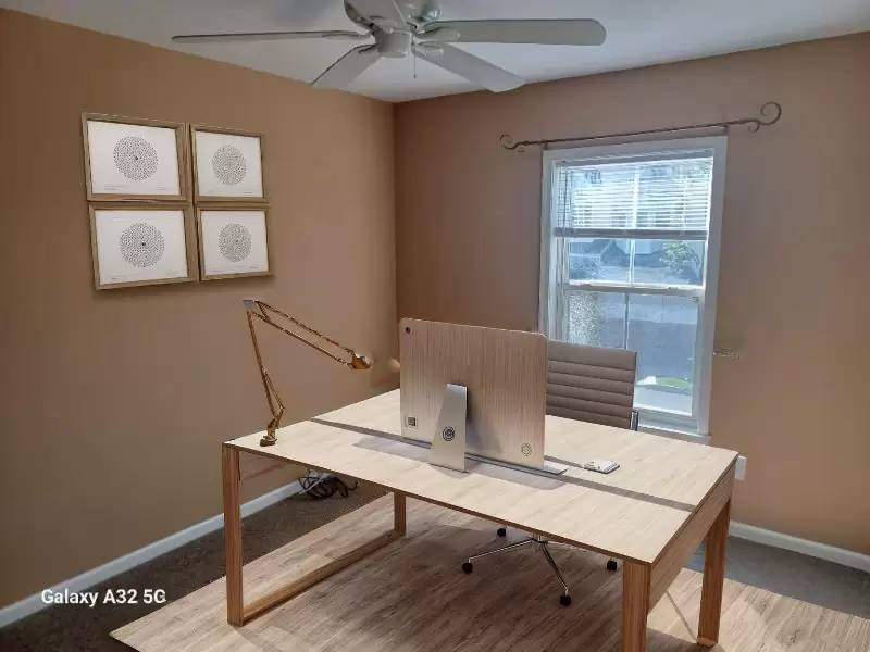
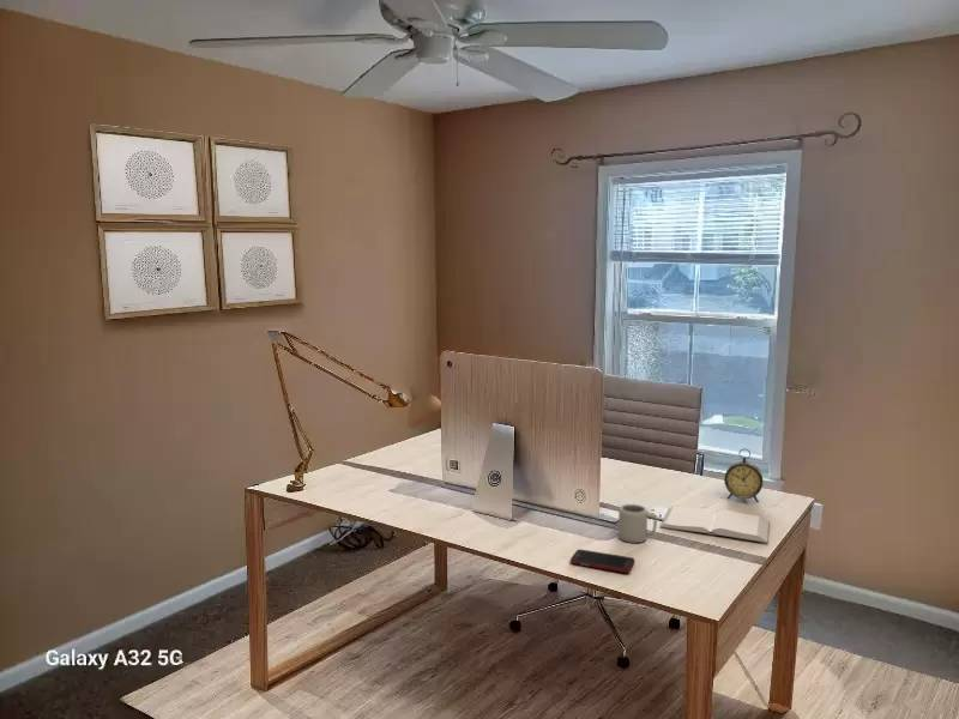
+ book (714, 521)
+ cell phone (602, 561)
+ cup (637, 522)
+ alarm clock (743, 473)
